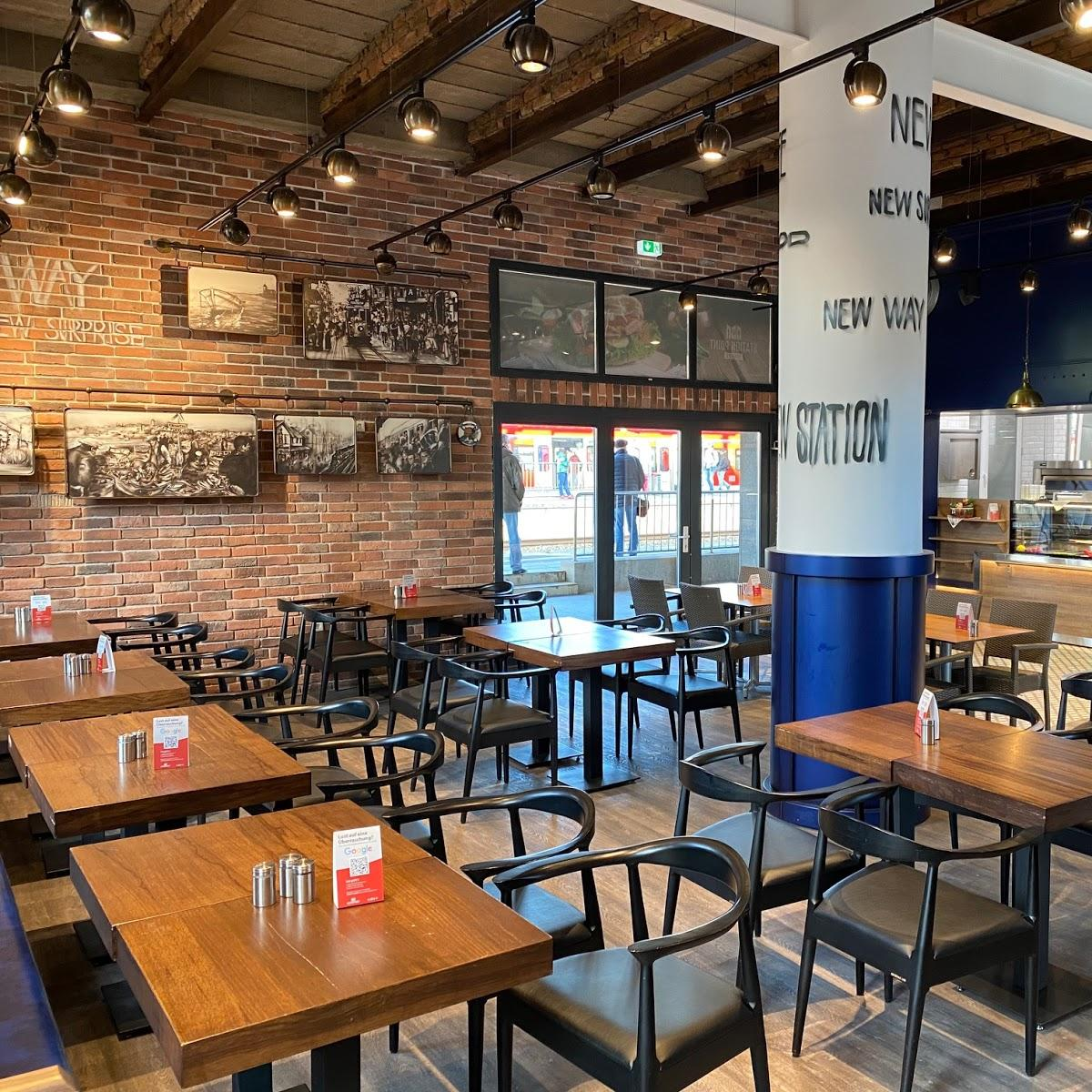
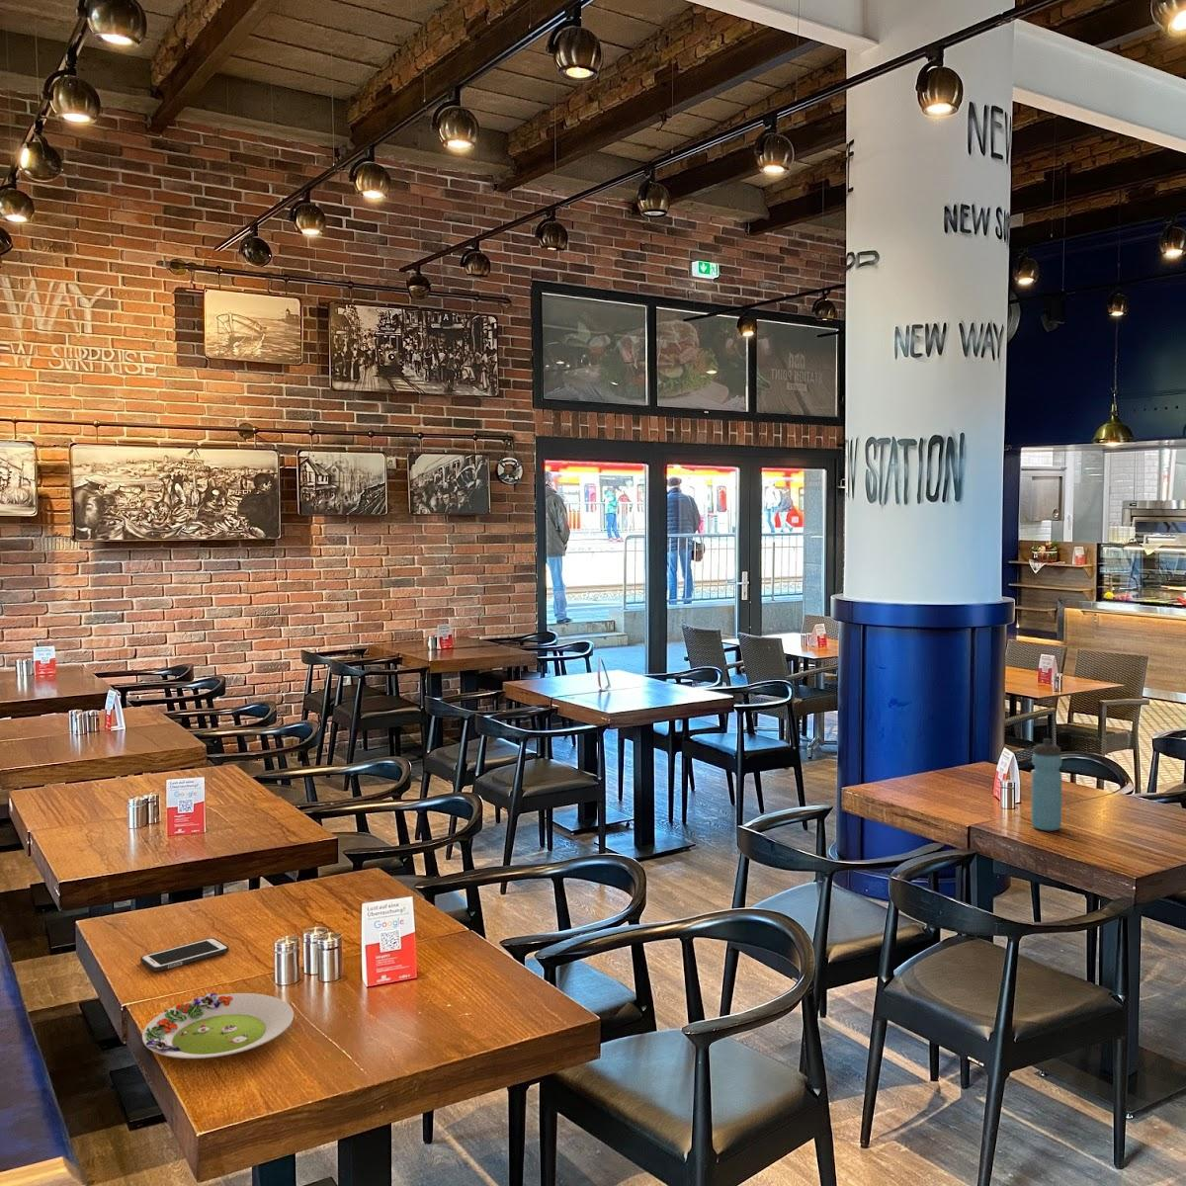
+ cell phone (185, 954)
+ salad plate (219, 1026)
+ water bottle (1047, 783)
